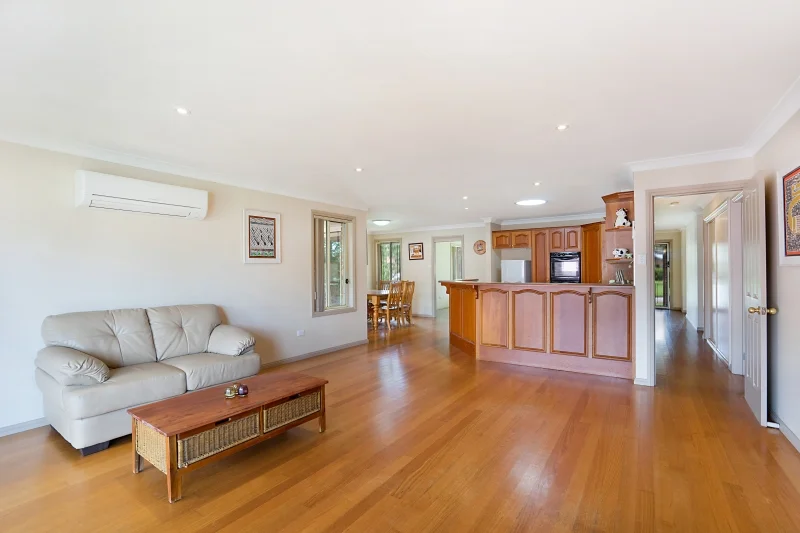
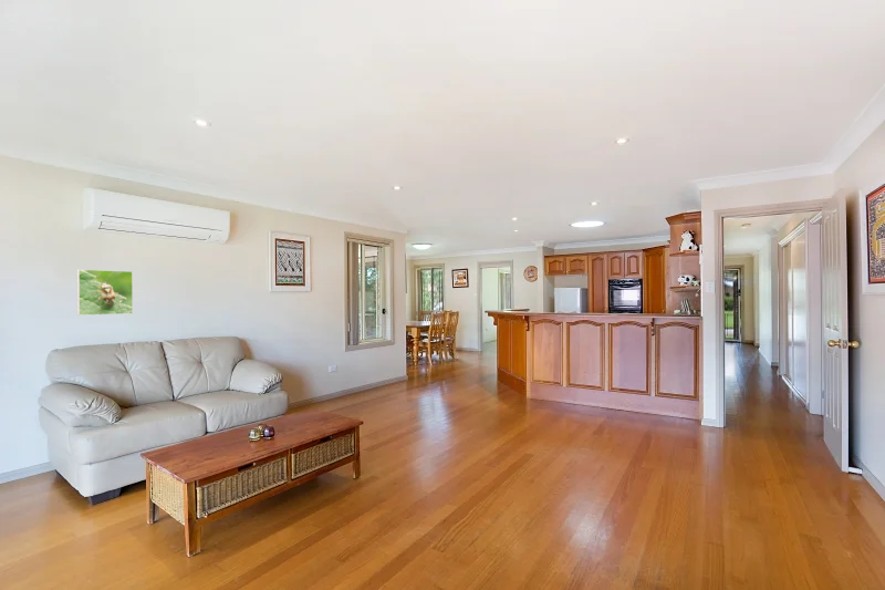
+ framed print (105, 292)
